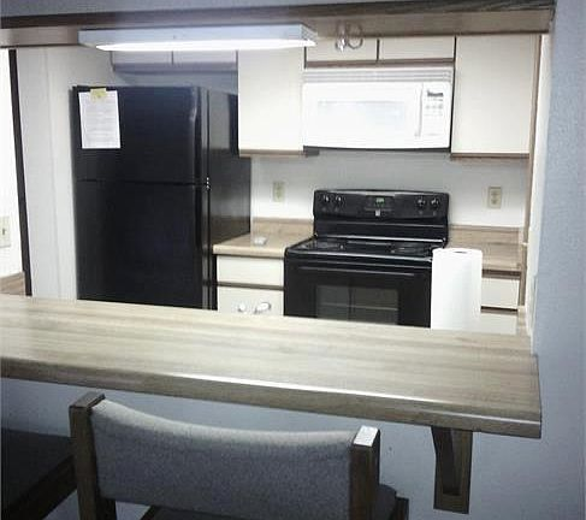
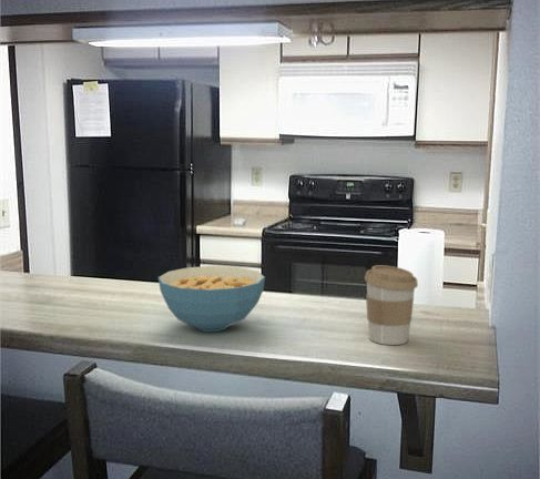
+ coffee cup (389, 303)
+ cereal bowl (212, 302)
